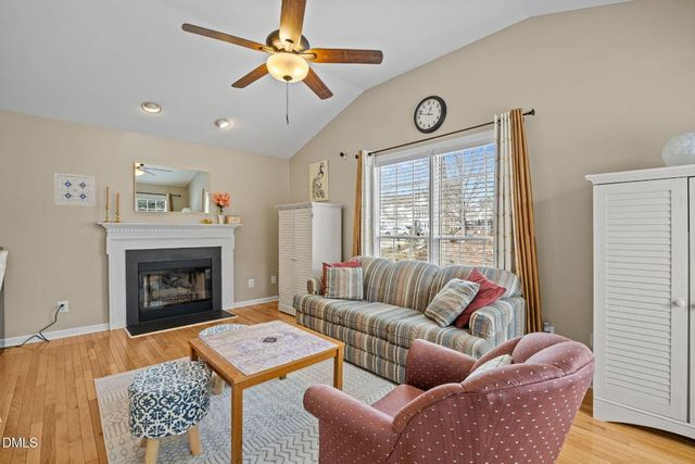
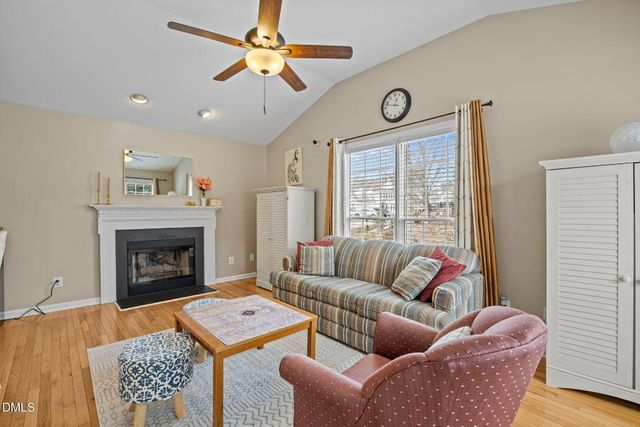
- wall art (75, 190)
